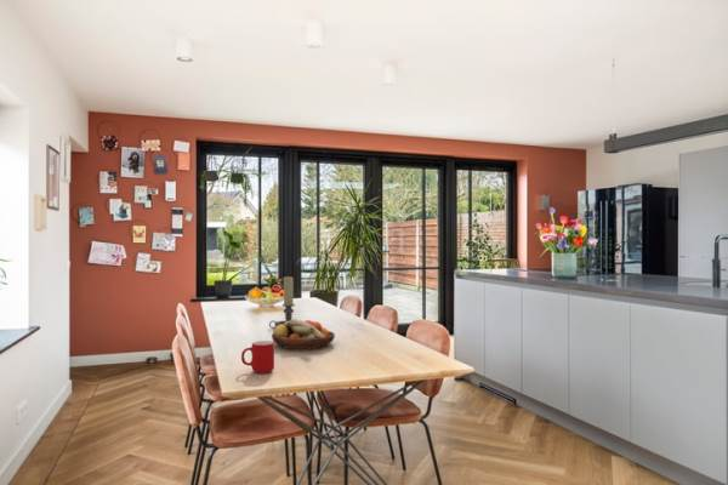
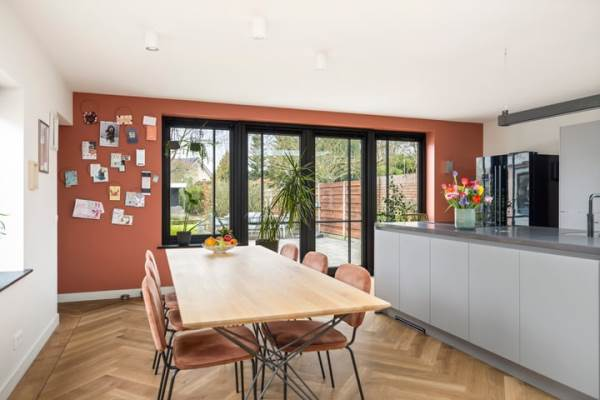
- candle holder (285, 301)
- cup (257, 356)
- fruit bowl (303, 331)
